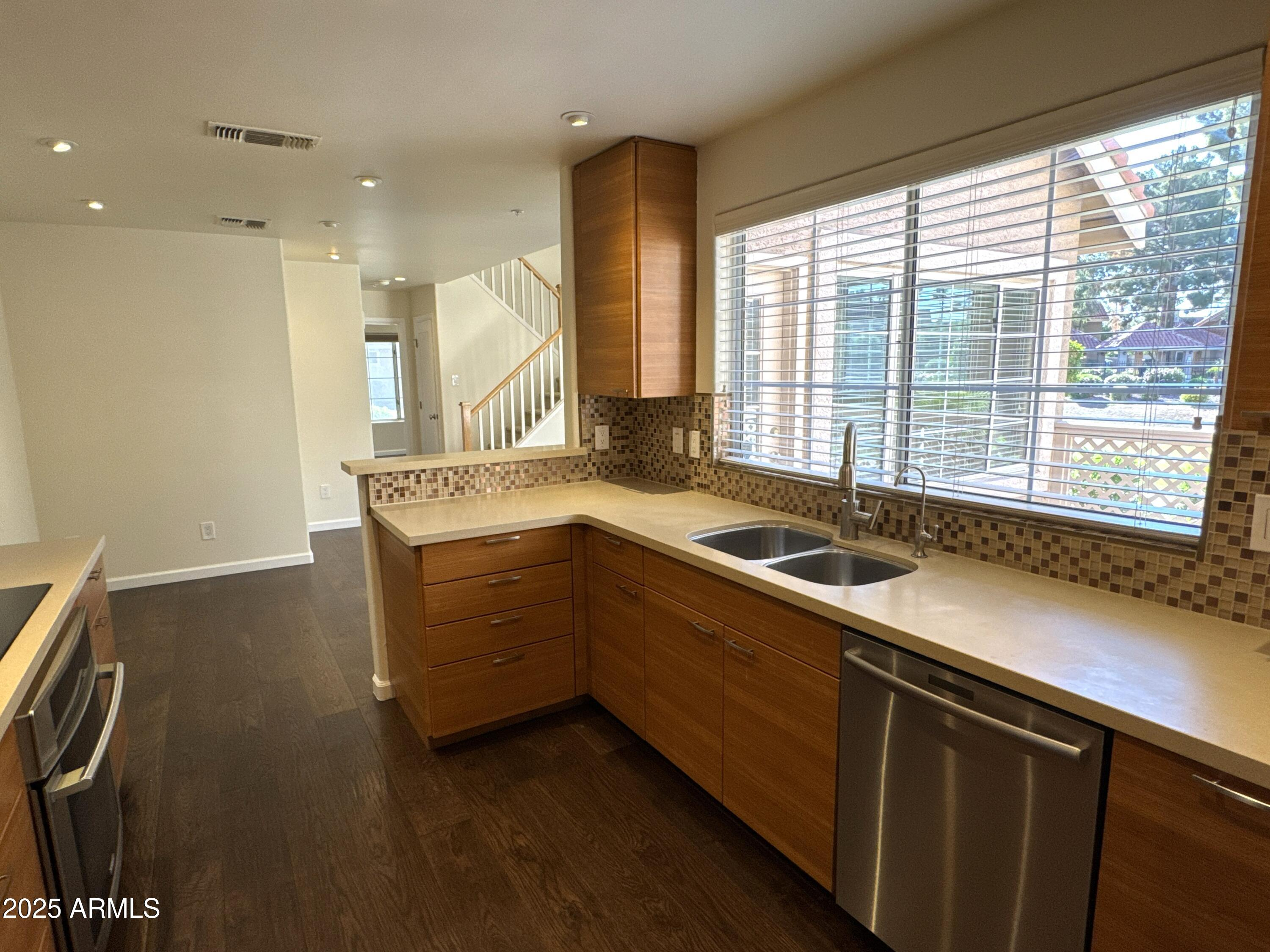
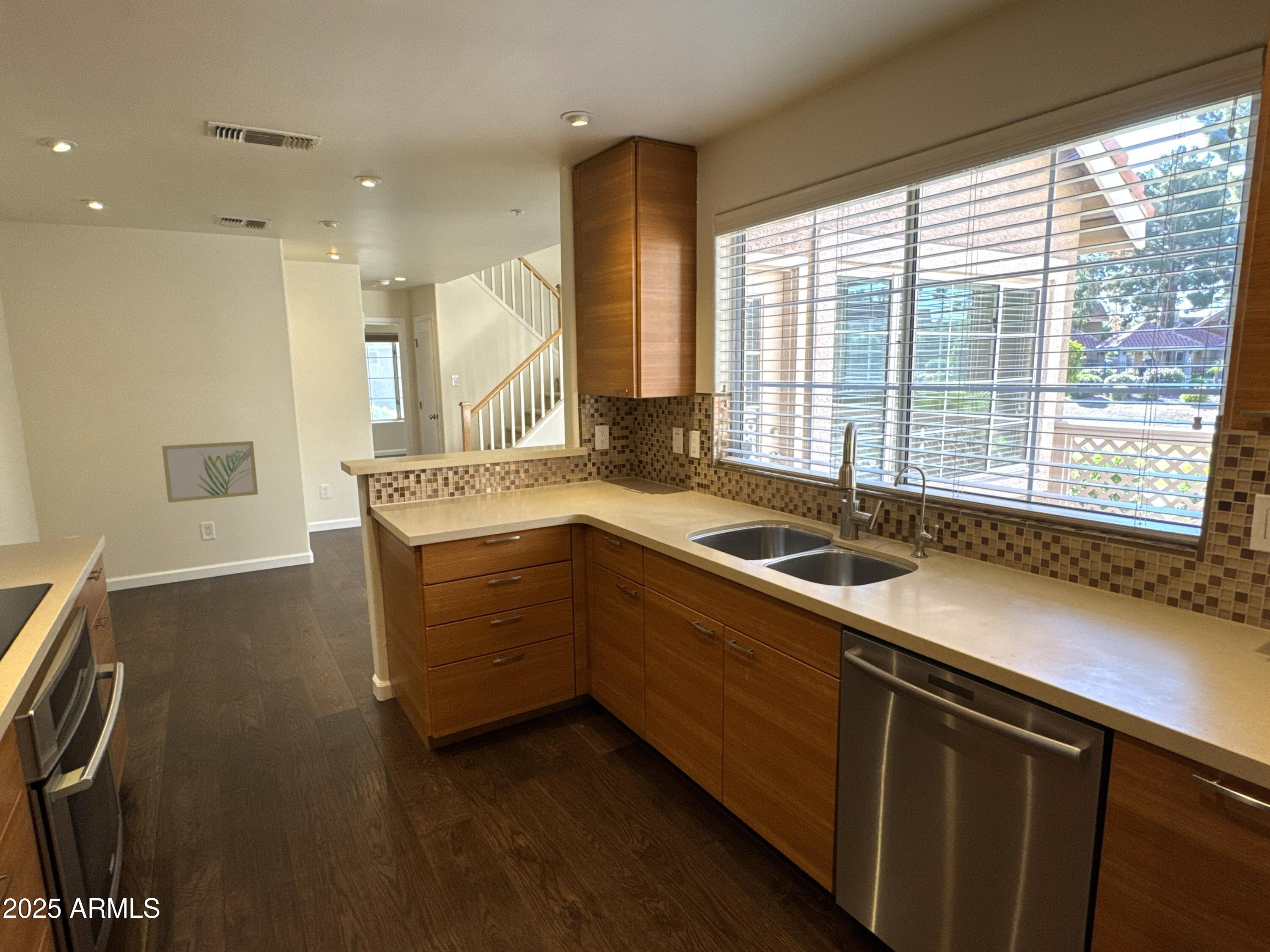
+ wall art (211, 471)
